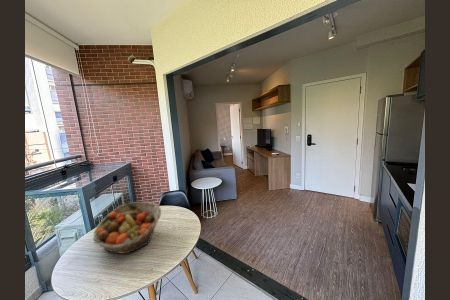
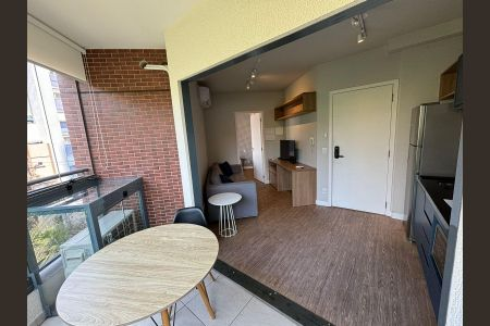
- fruit basket (129, 225)
